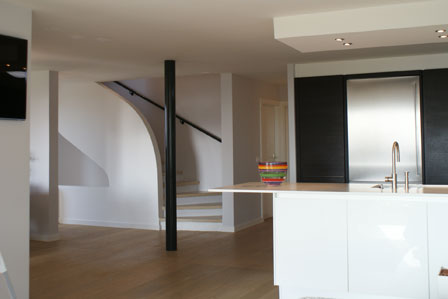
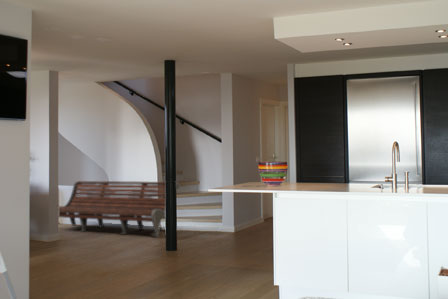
+ bench (113, 206)
